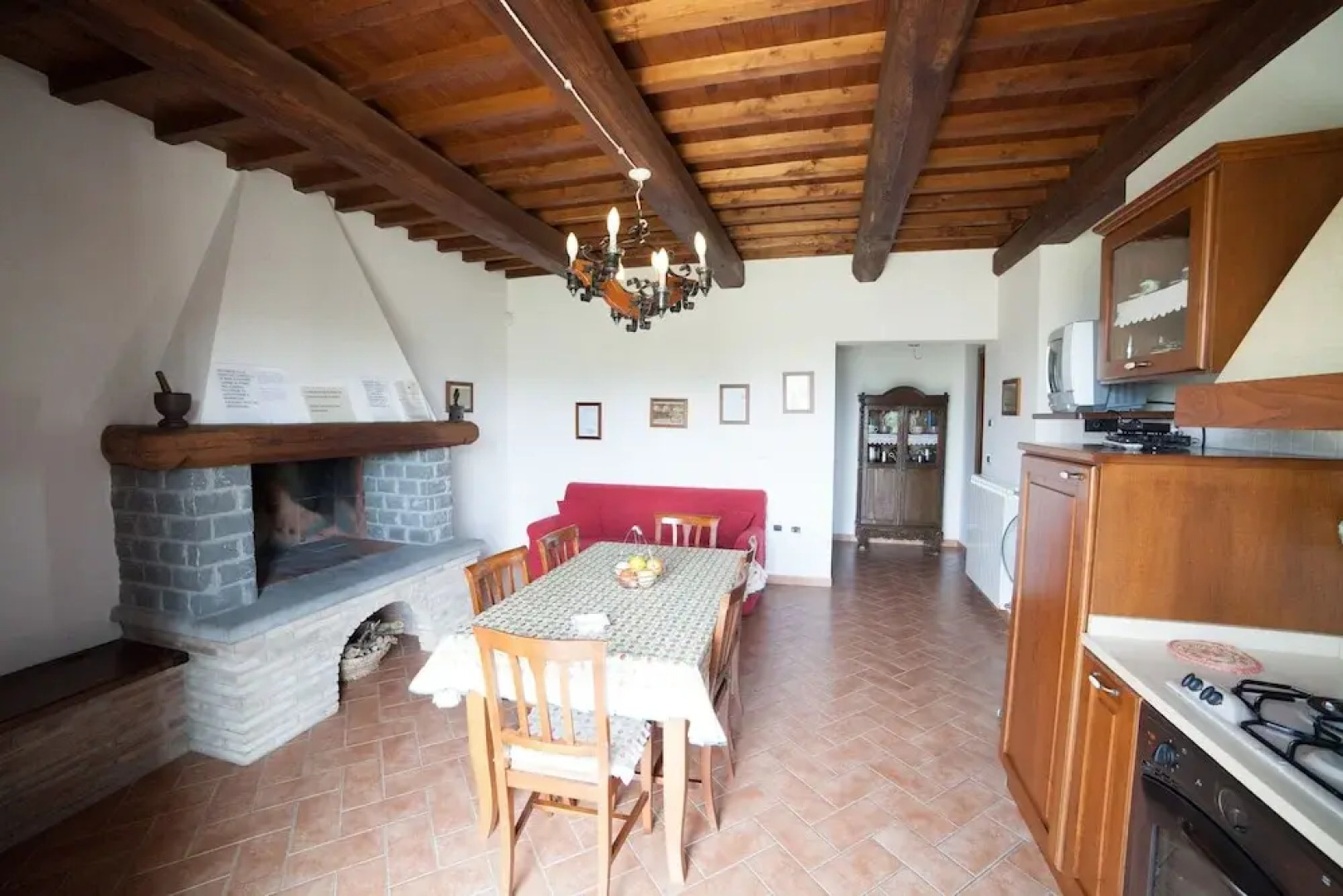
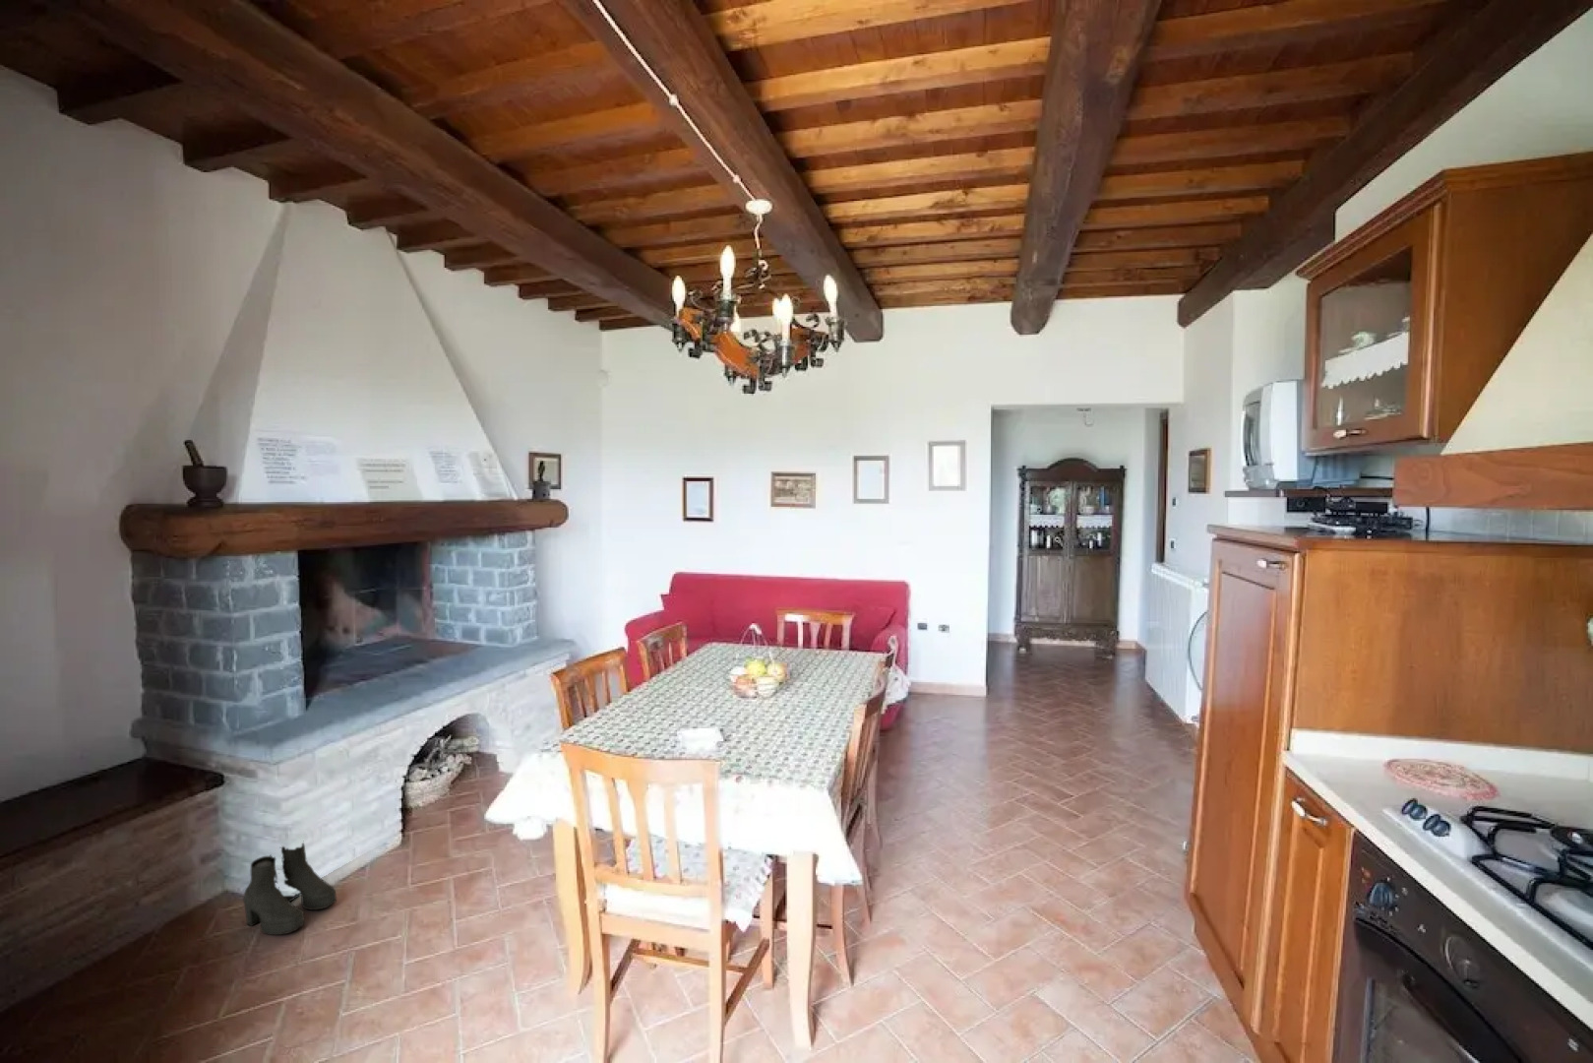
+ boots (289, 883)
